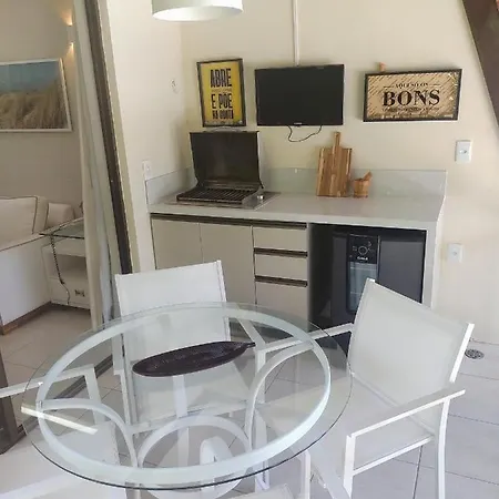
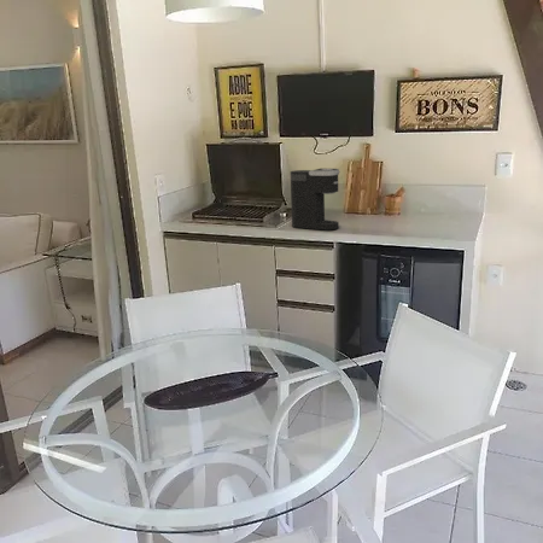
+ coffee maker (314, 198)
